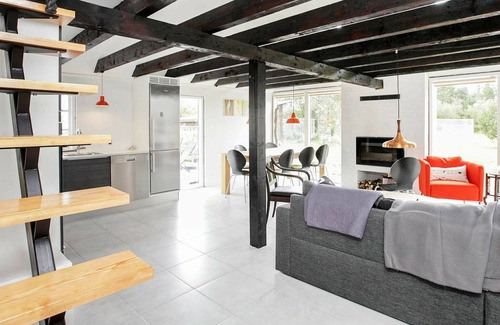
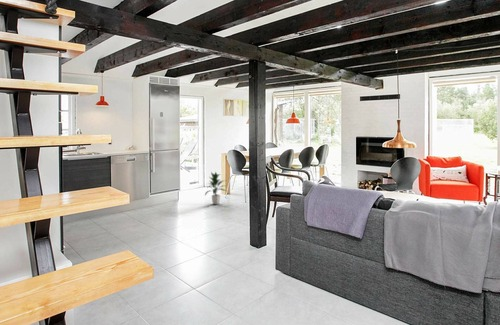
+ indoor plant (215, 187)
